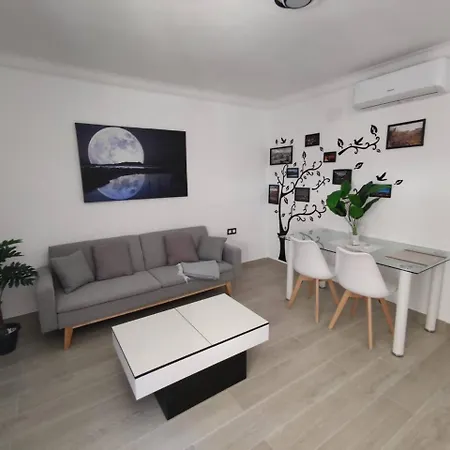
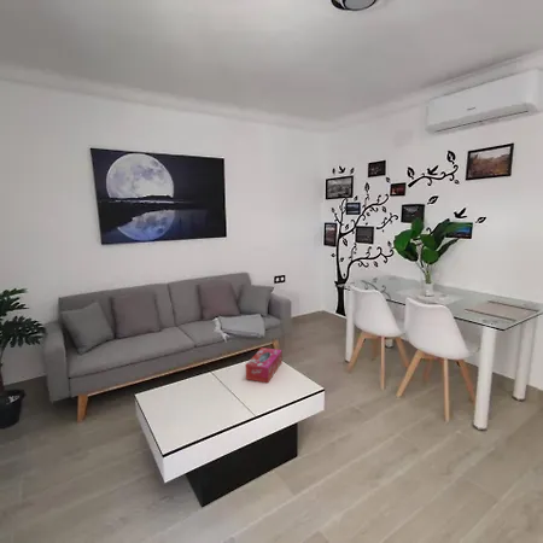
+ tissue box (264, 363)
